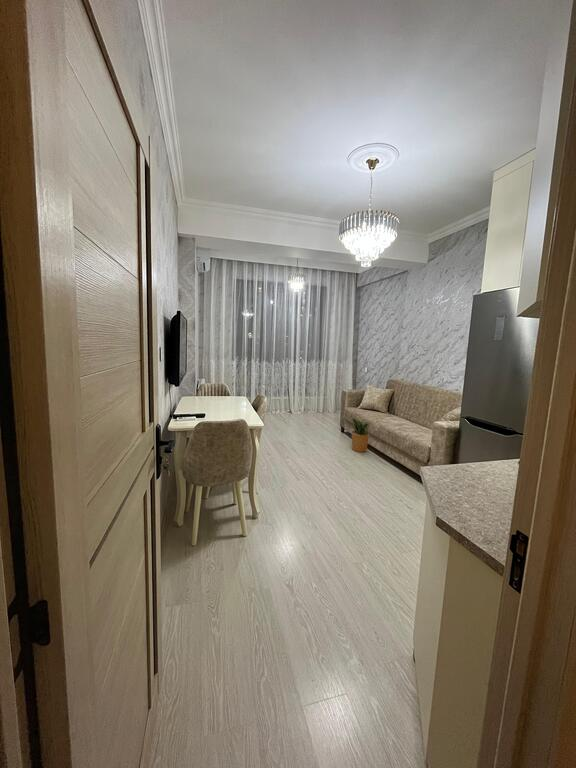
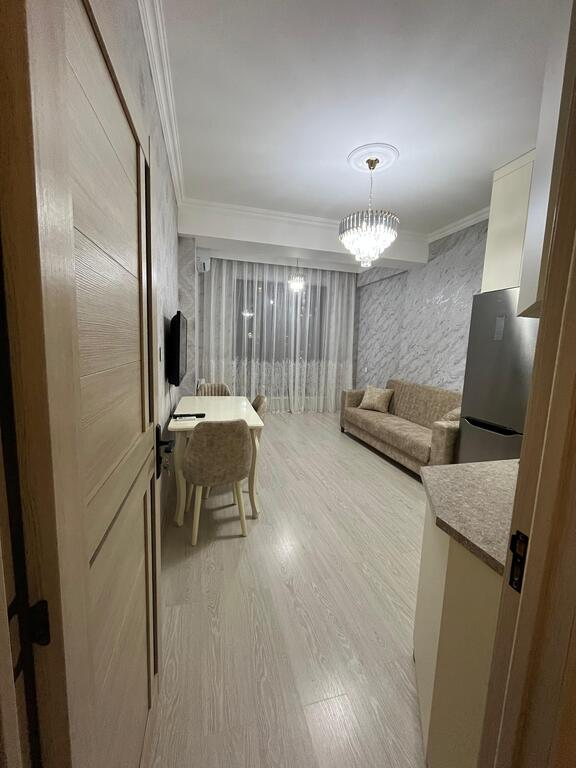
- potted plant (358, 435)
